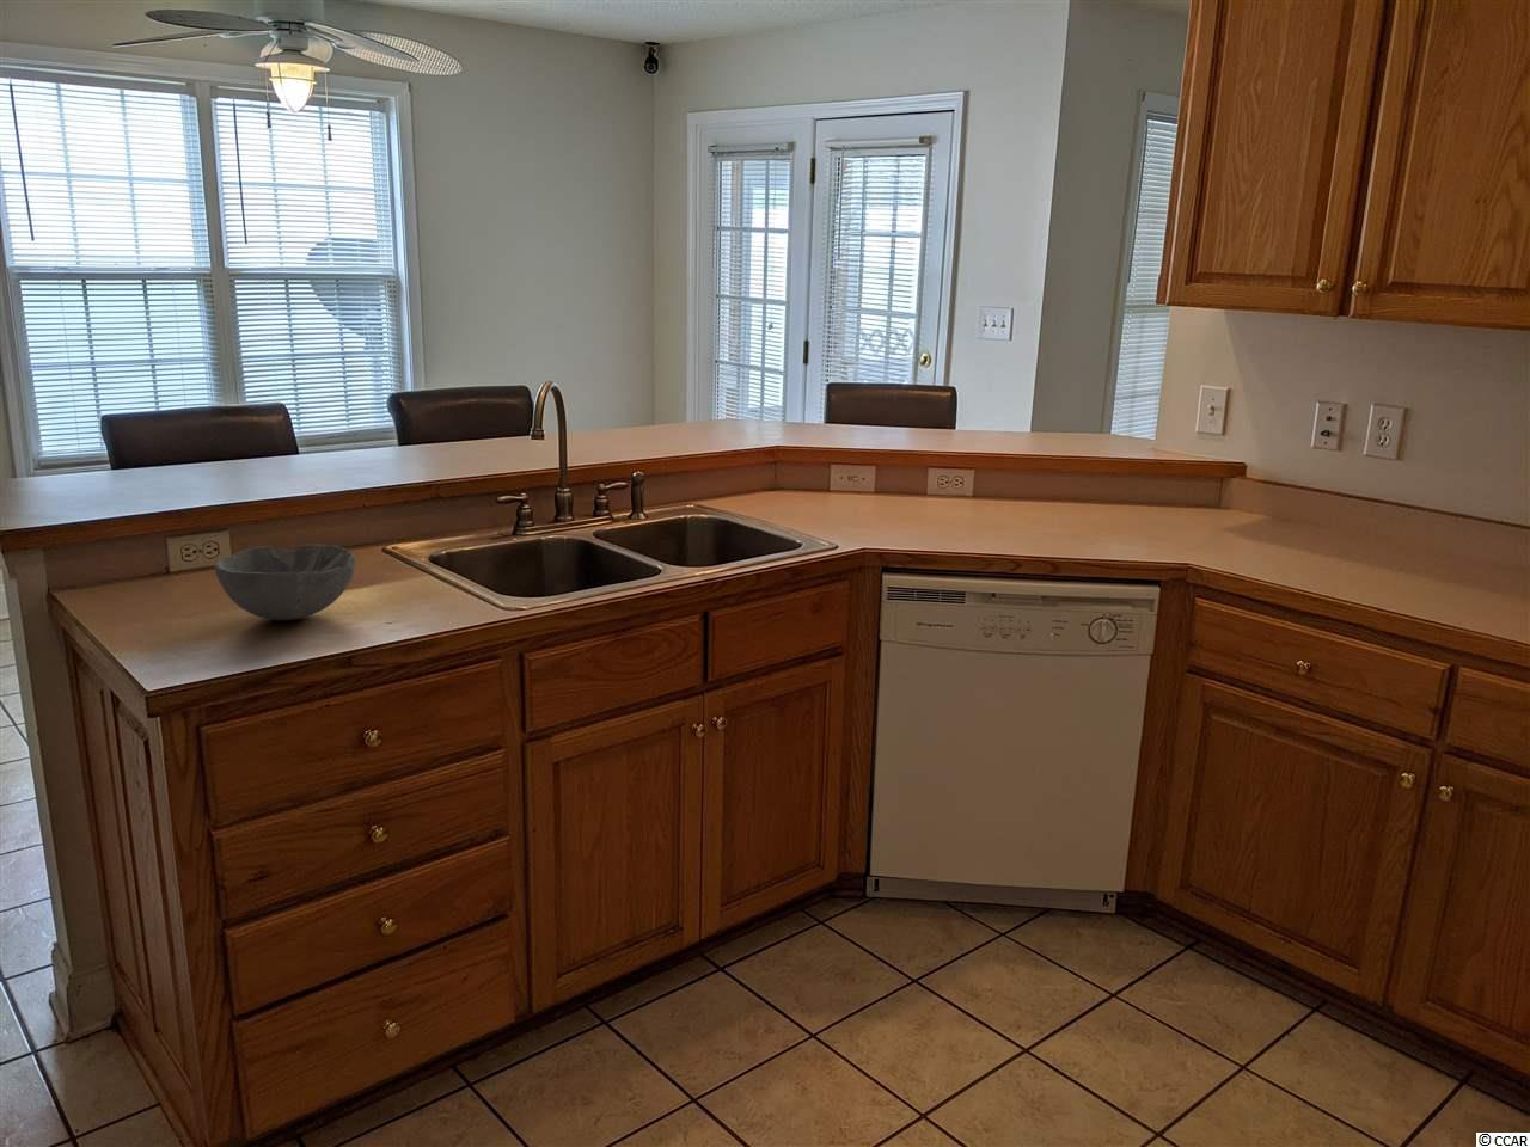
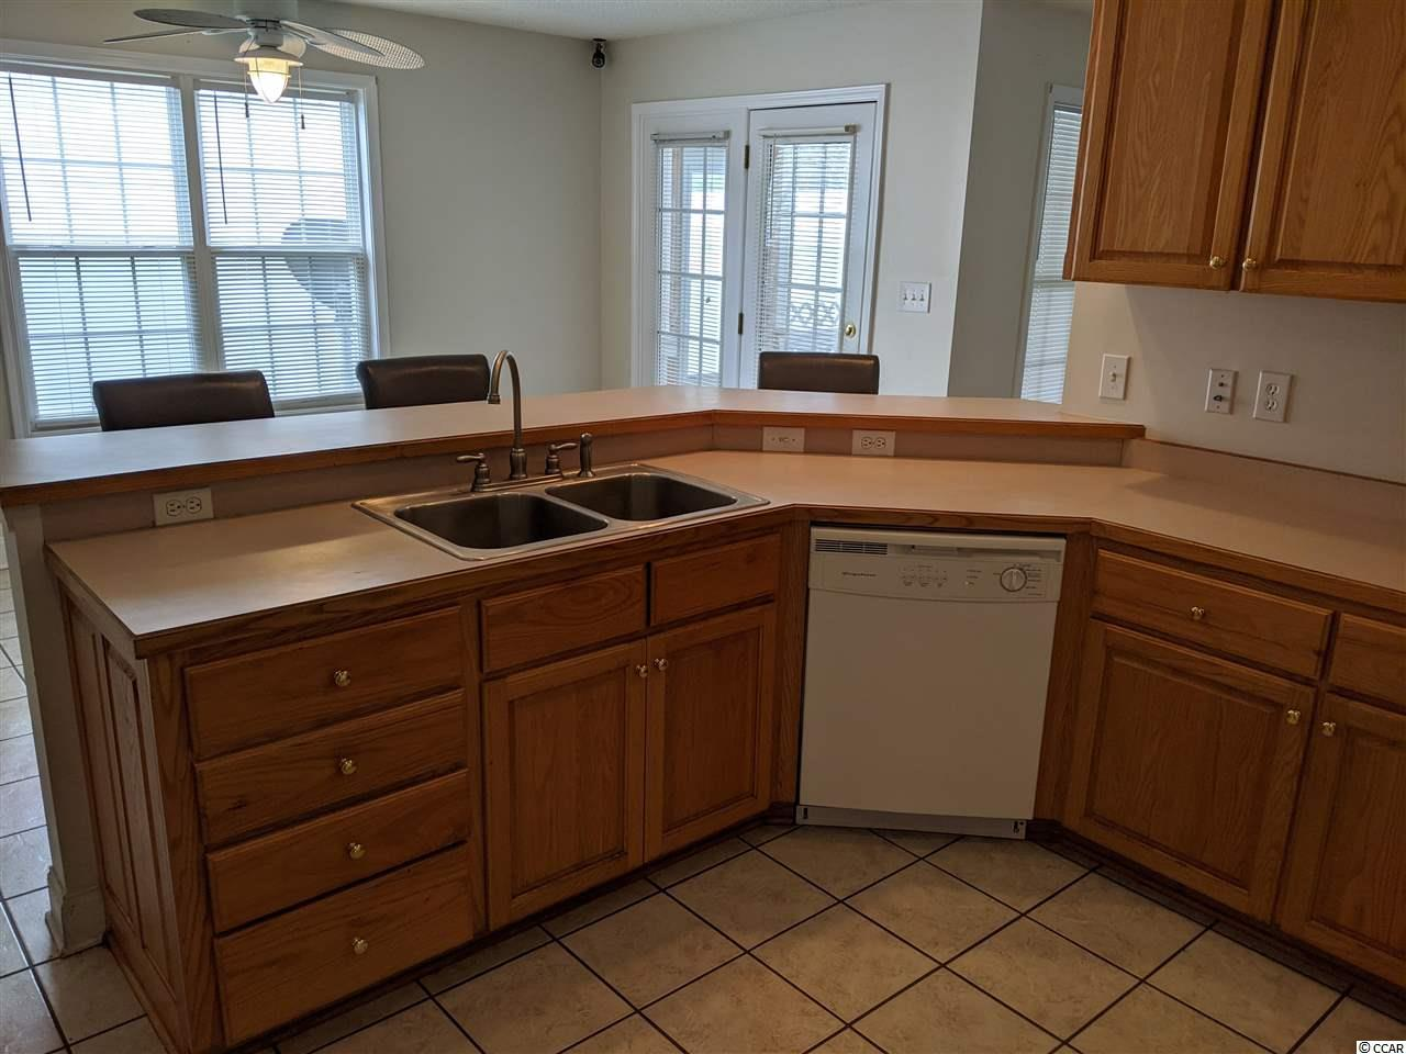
- bowl (288, 587)
